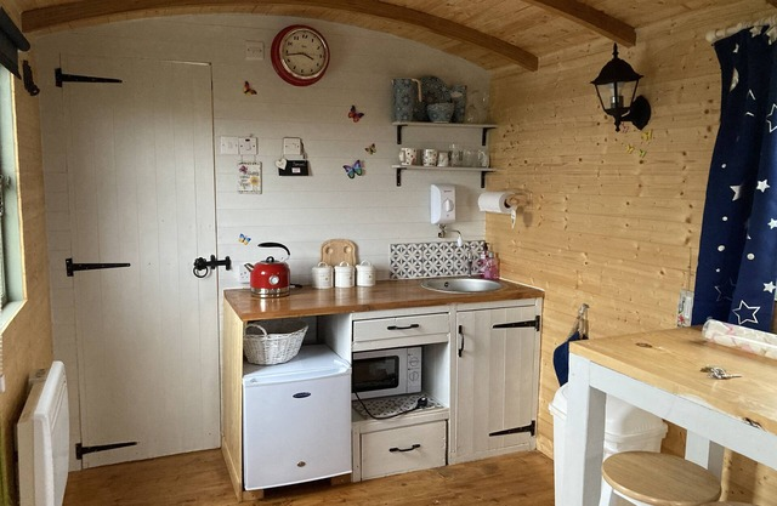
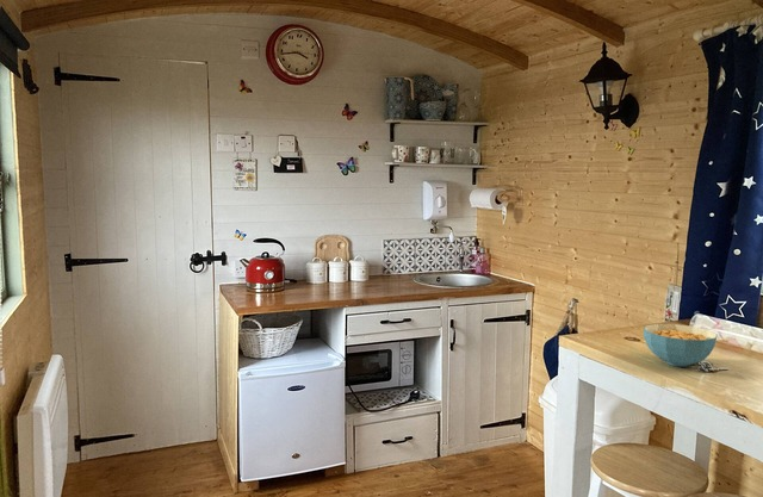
+ cereal bowl (678, 347)
